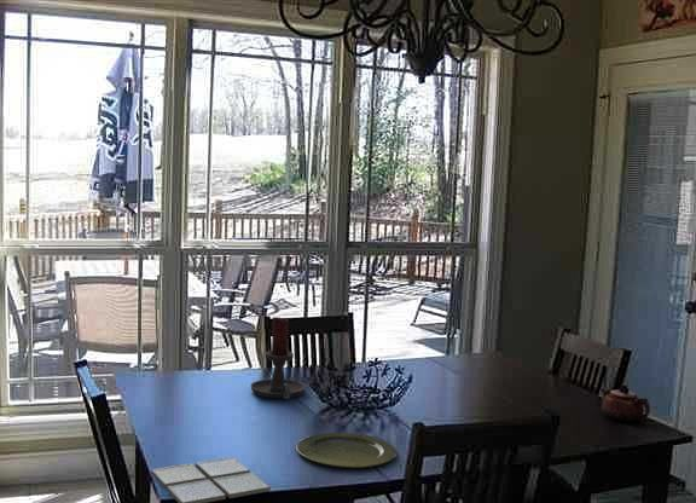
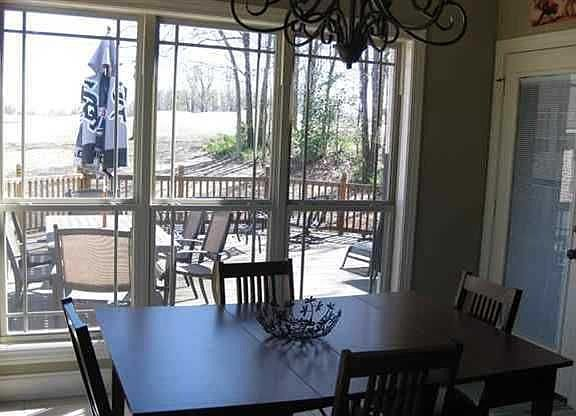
- plate (346, 449)
- drink coaster (209, 480)
- teapot (624, 400)
- candle holder (280, 355)
